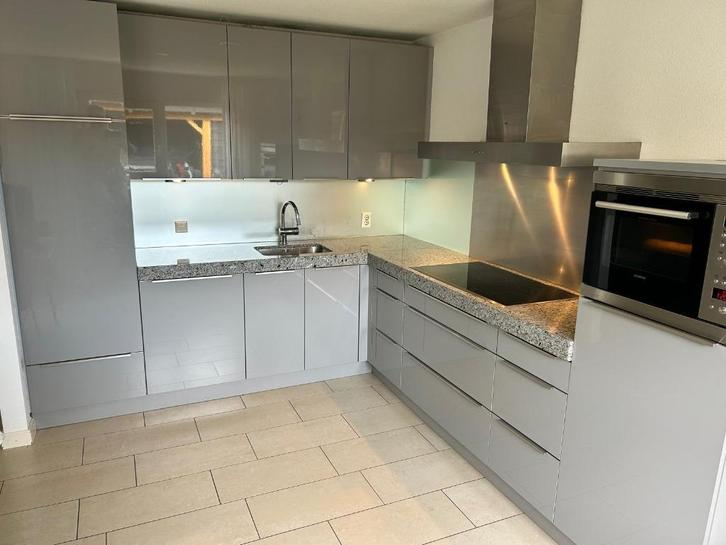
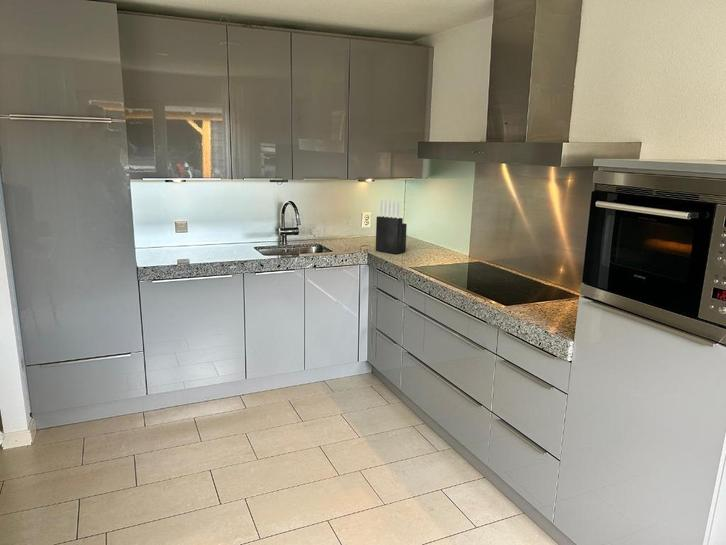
+ knife block (392, 225)
